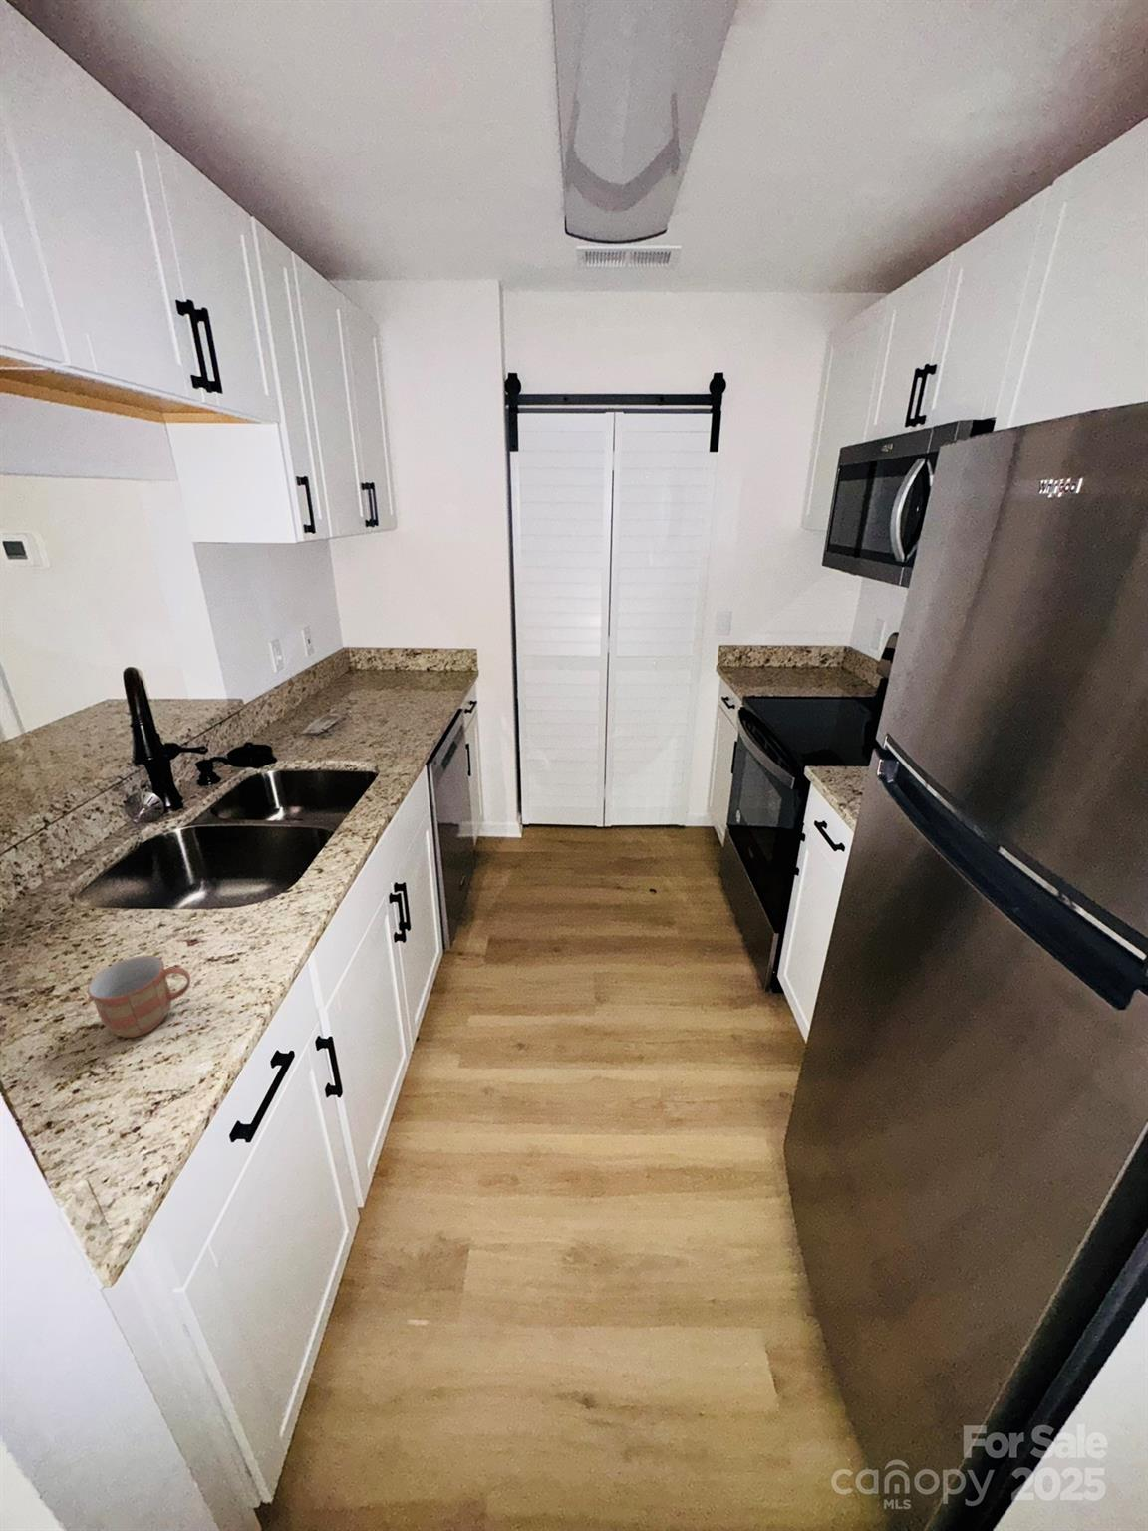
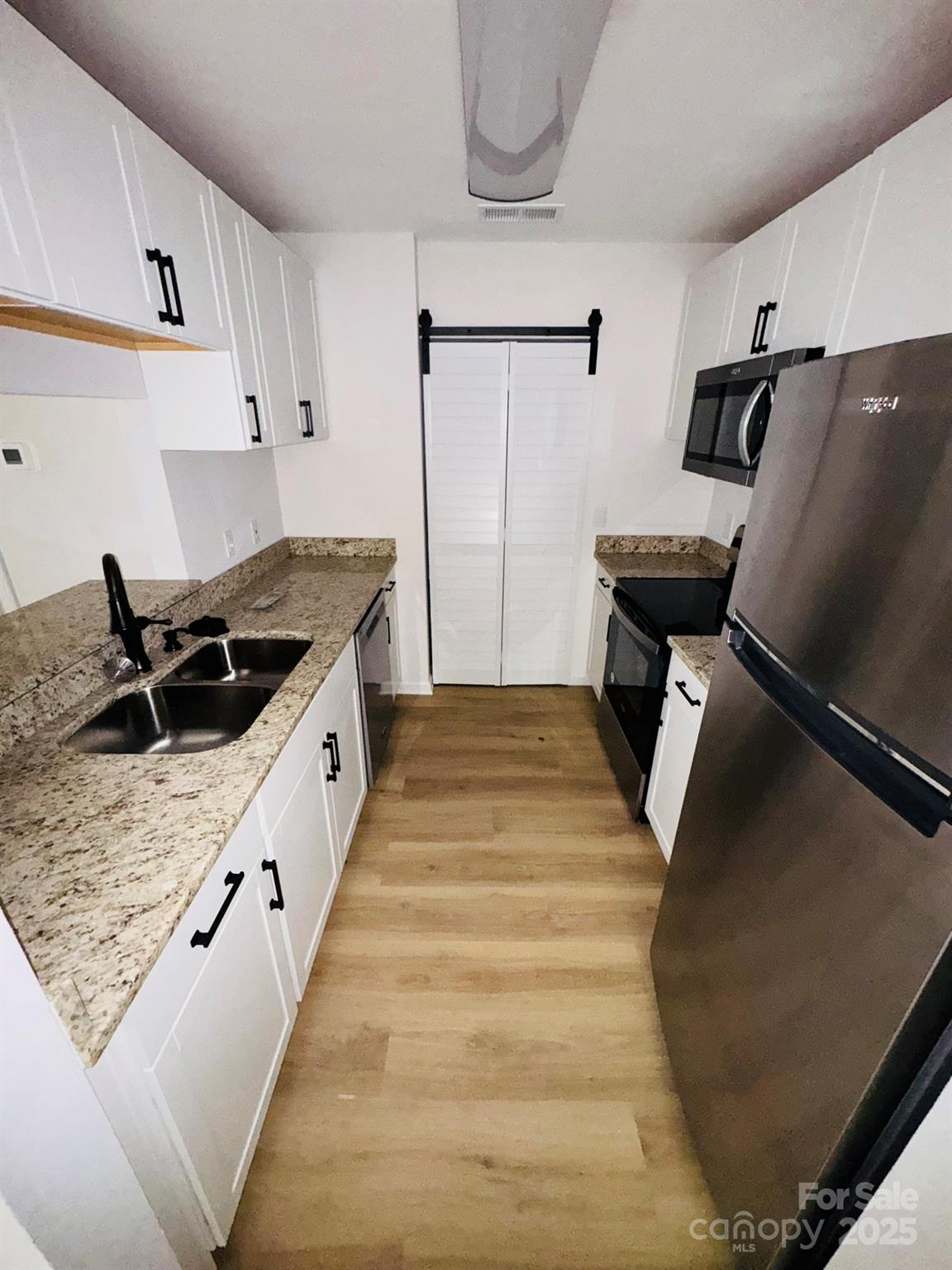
- mug (145, 995)
